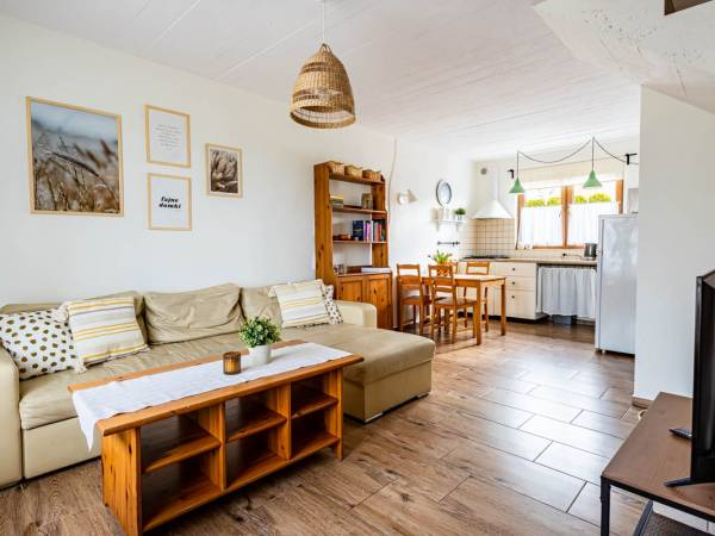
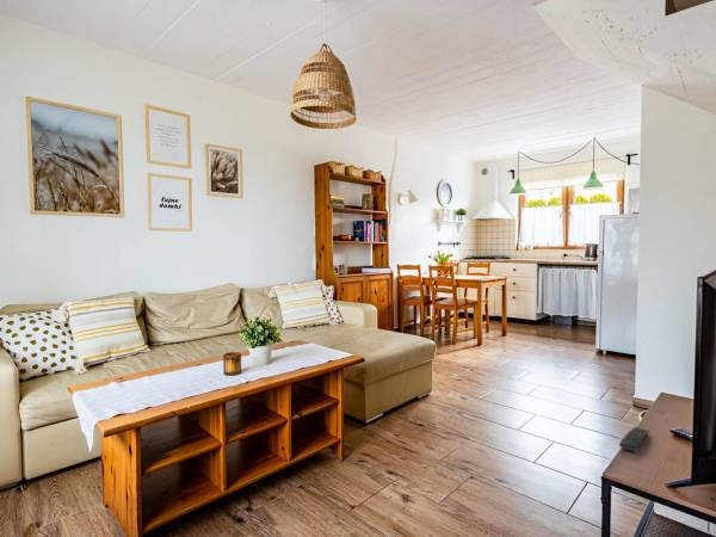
+ remote control (635, 437)
